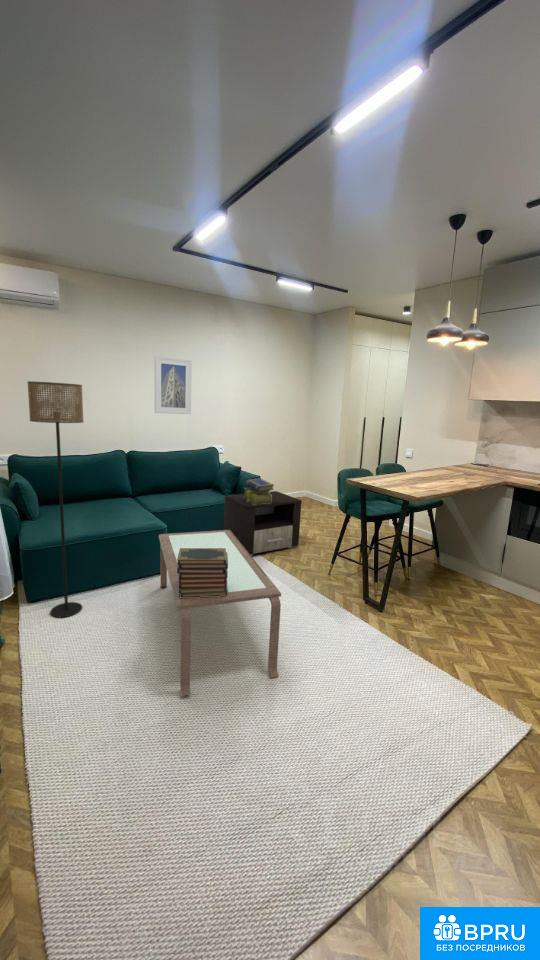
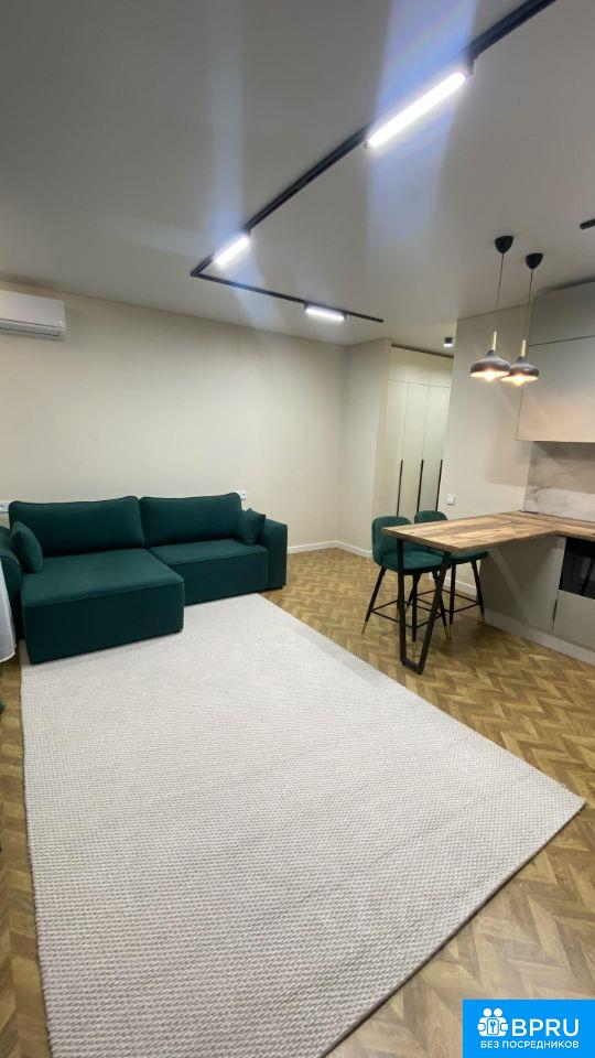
- stack of books (259, 491)
- nightstand (262, 522)
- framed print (173, 386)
- coffee table (209, 597)
- floor lamp (61, 502)
- book stack (202, 571)
